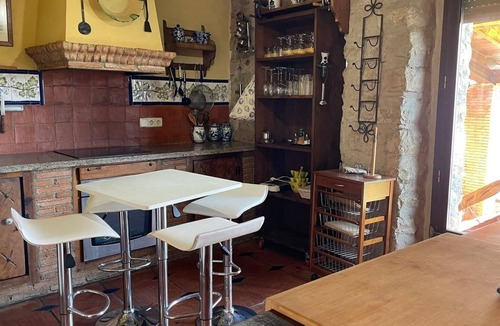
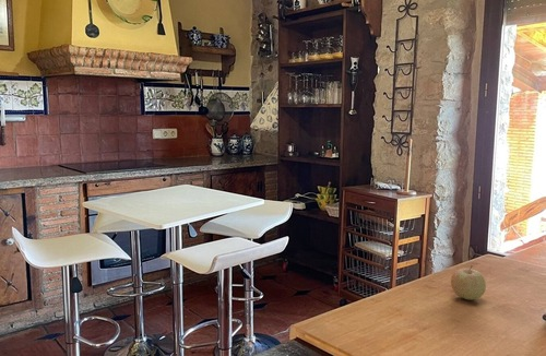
+ fruit (467, 281)
